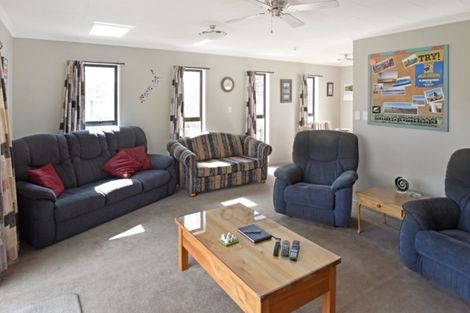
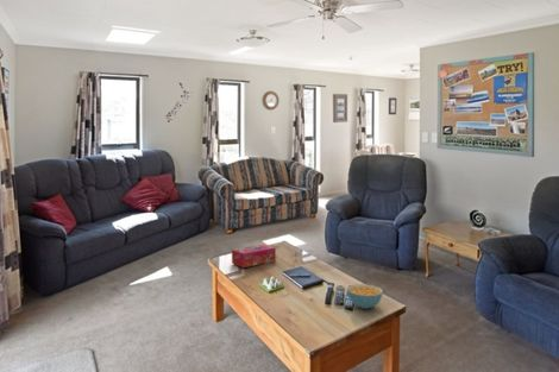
+ tissue box (253, 254)
+ cereal bowl (364, 297)
